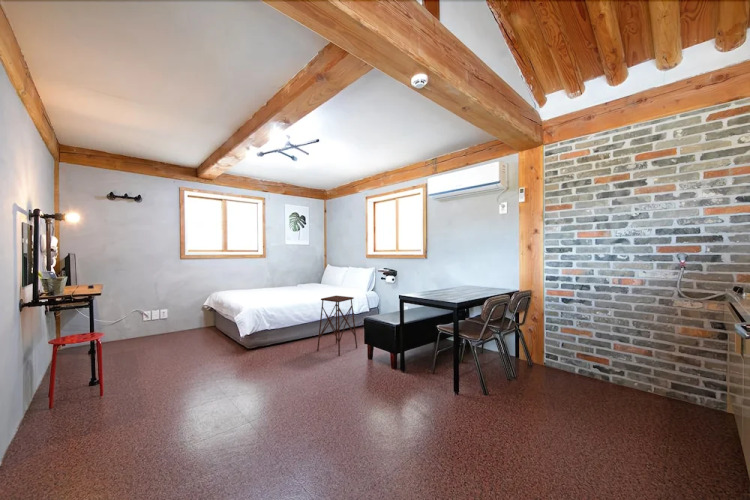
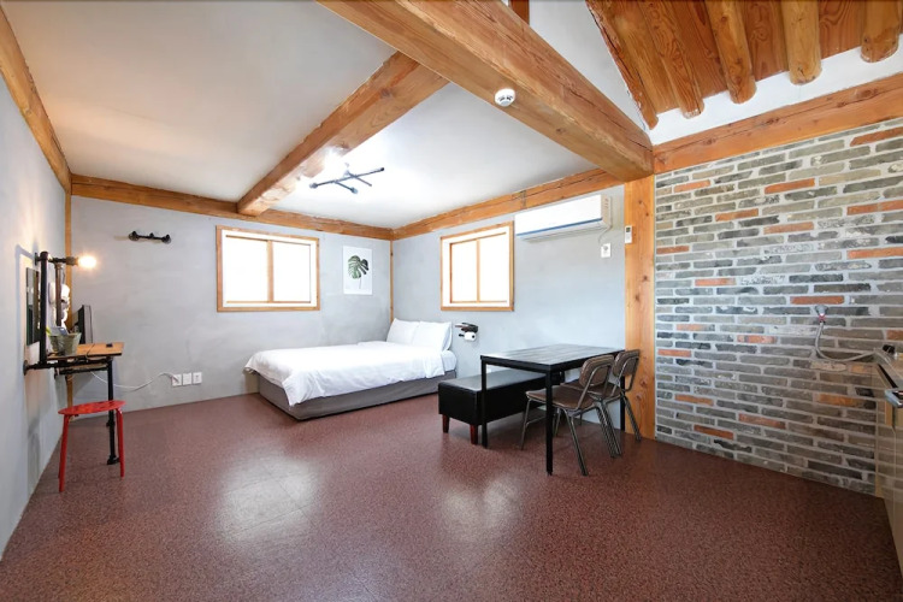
- side table (336, 323)
